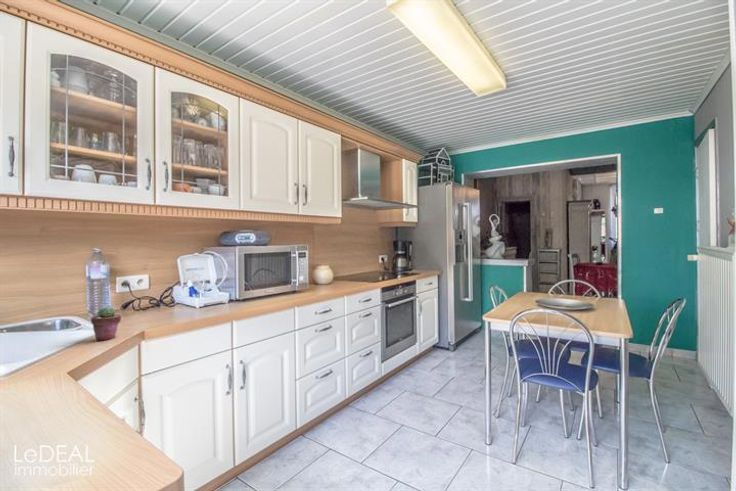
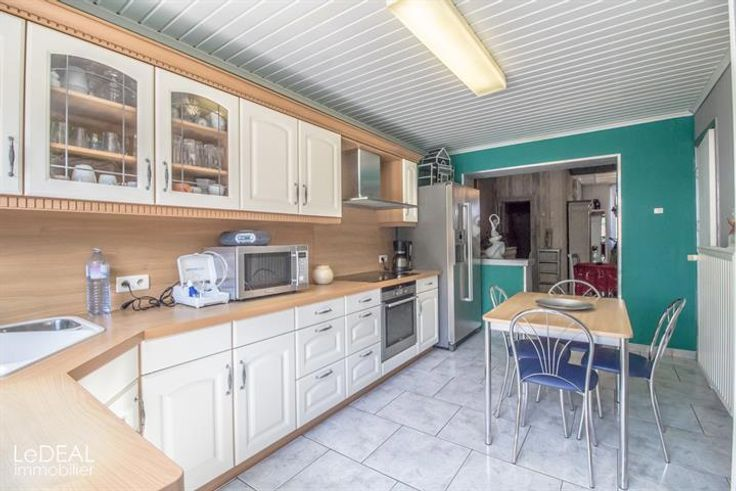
- potted succulent (106, 322)
